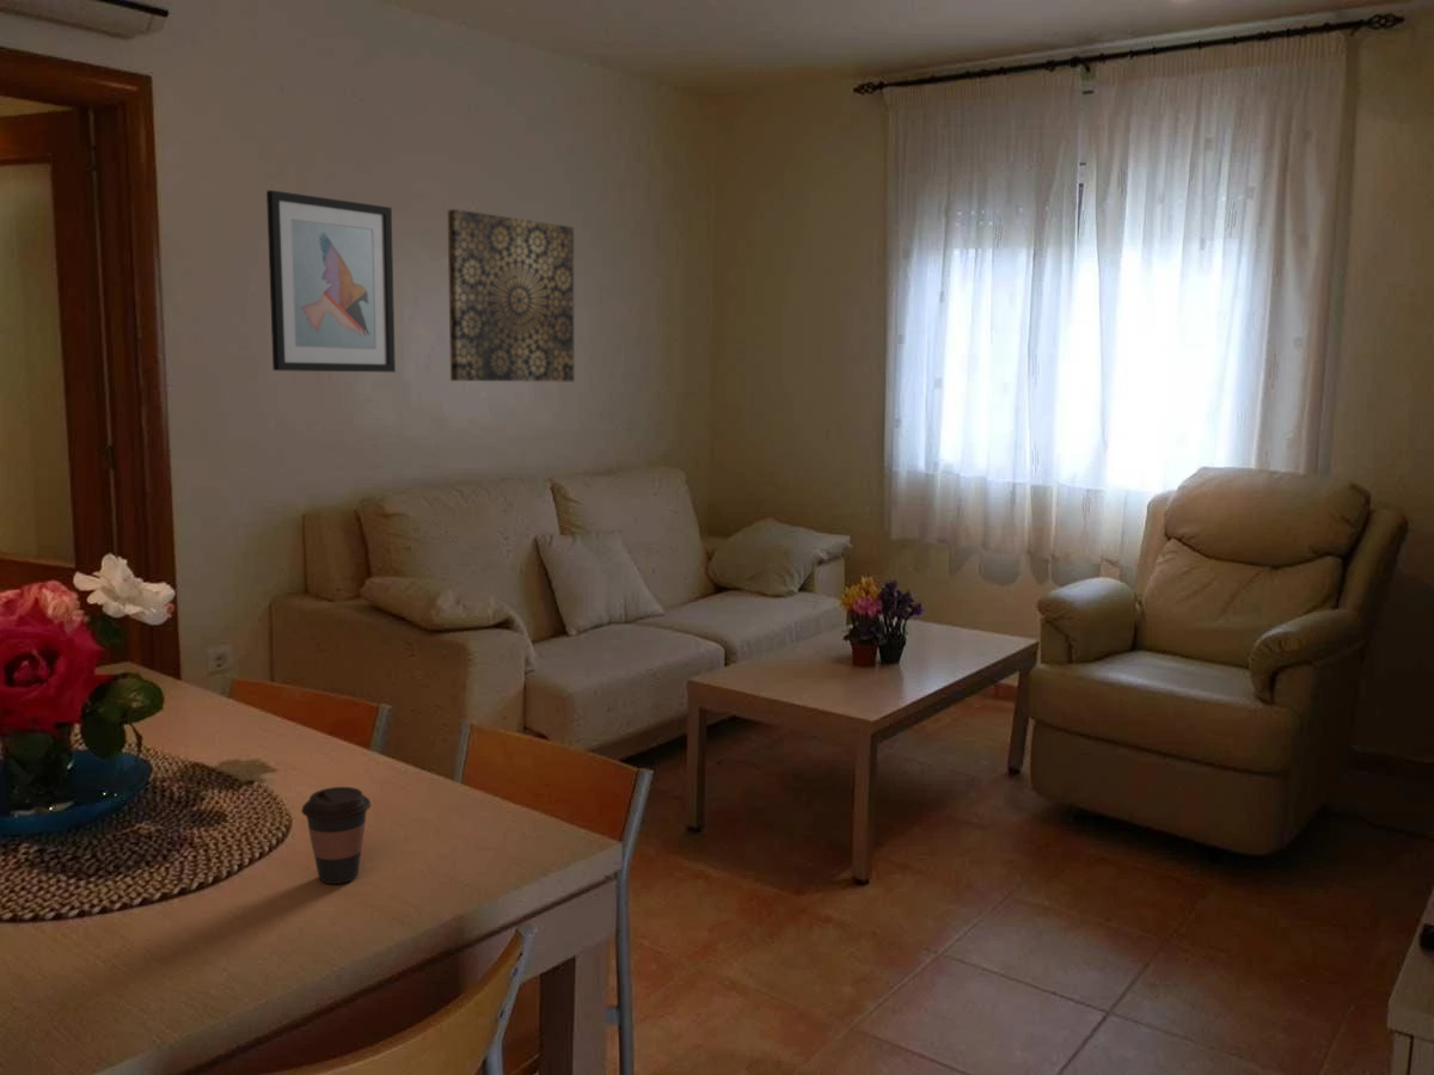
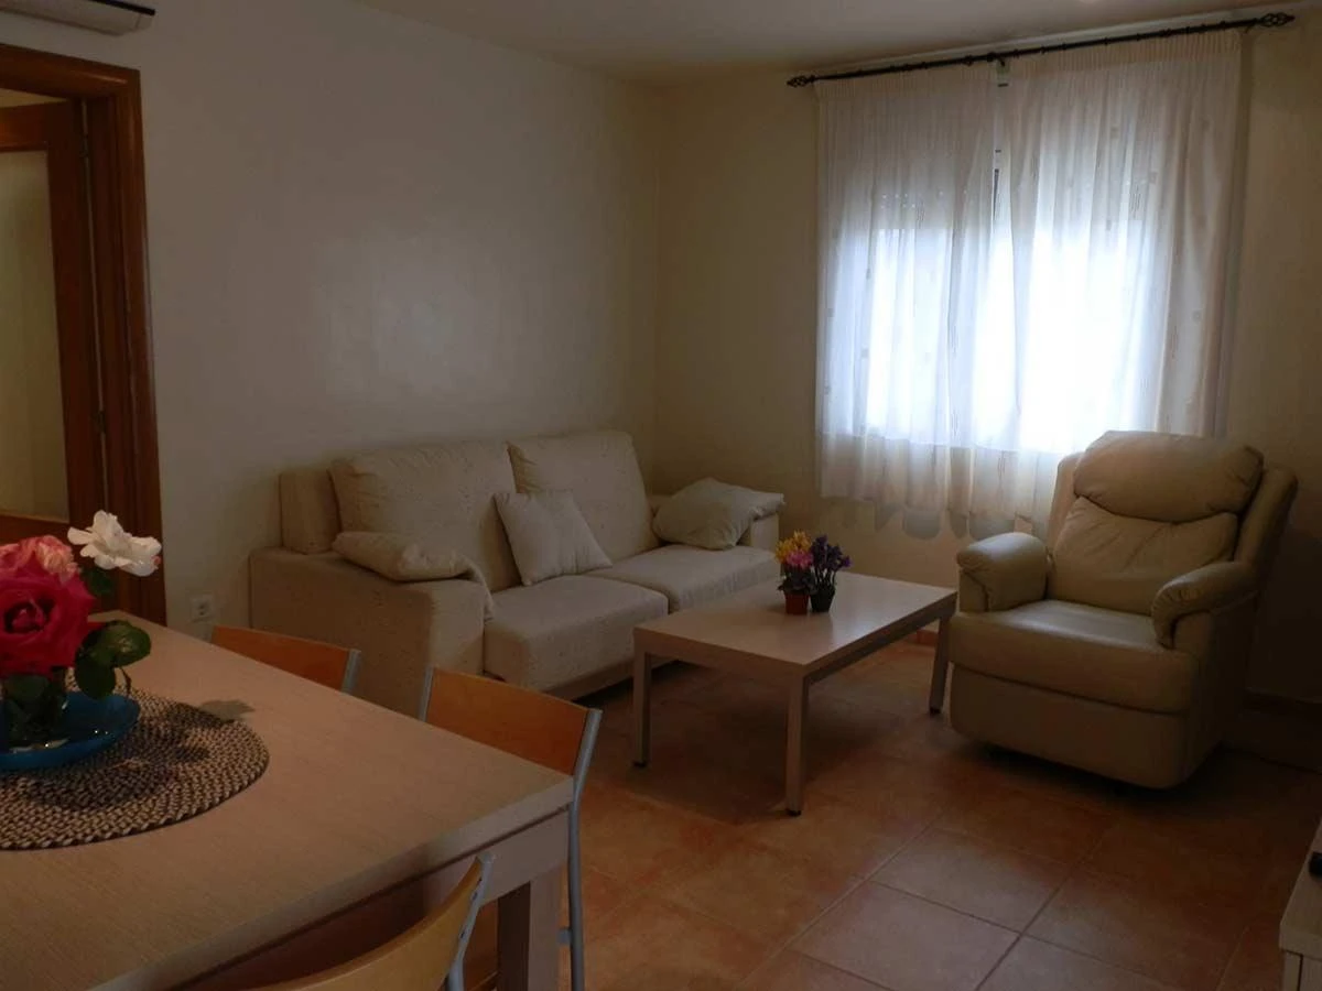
- coffee cup (337, 835)
- wall art (333, 285)
- wall art (514, 300)
